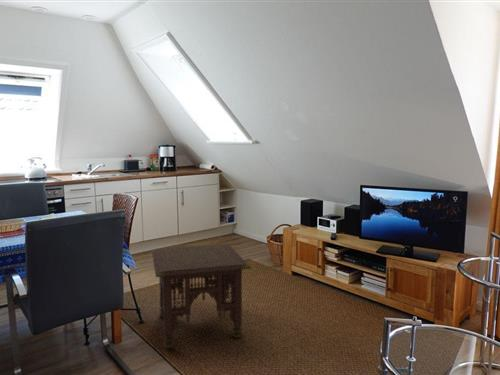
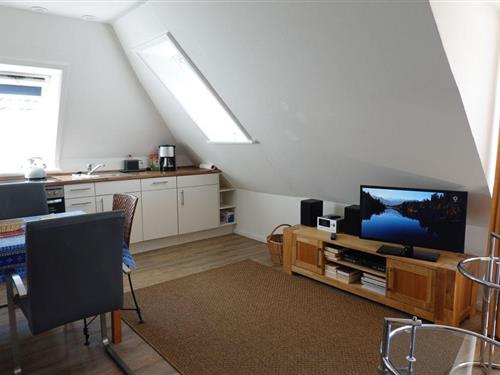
- side table (198, 291)
